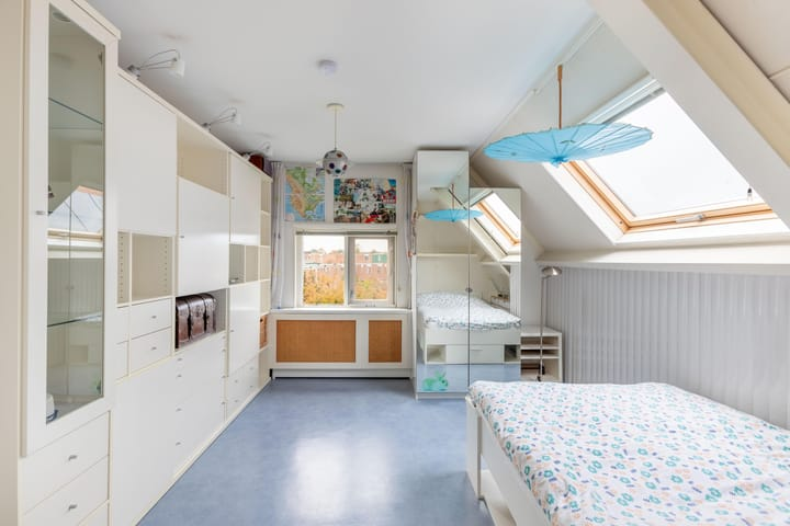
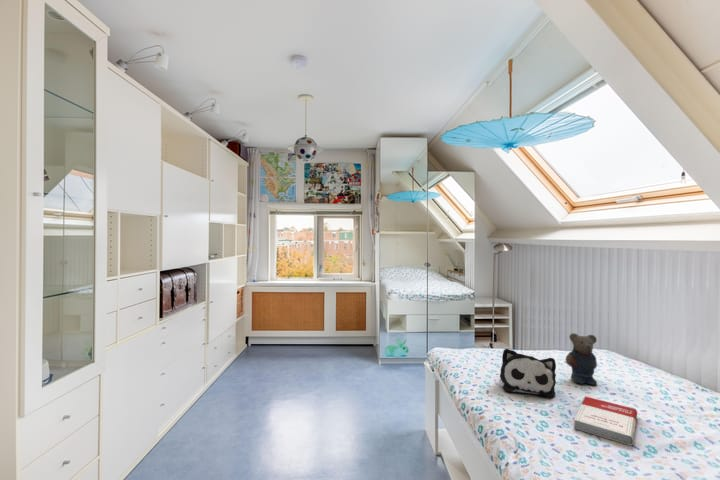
+ book (606, 418)
+ plush toy (523, 365)
+ teddy bear (581, 357)
